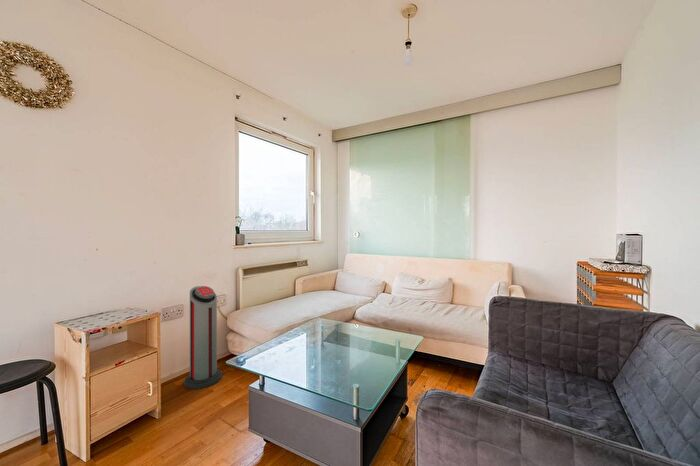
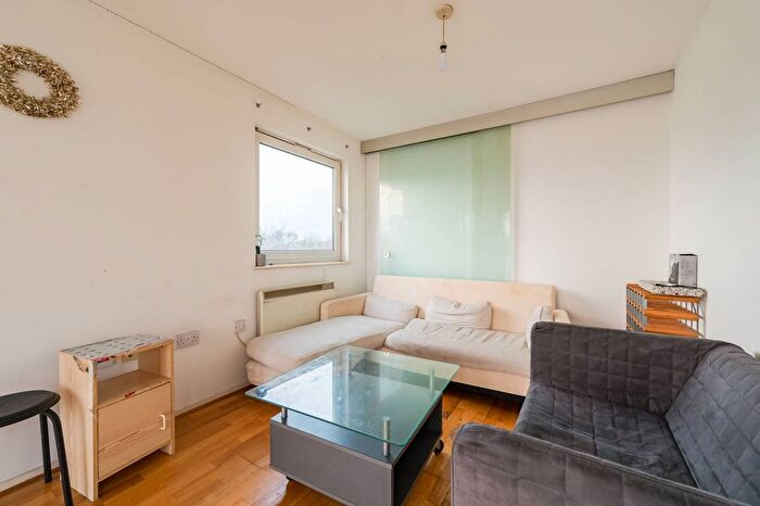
- air purifier (203, 333)
